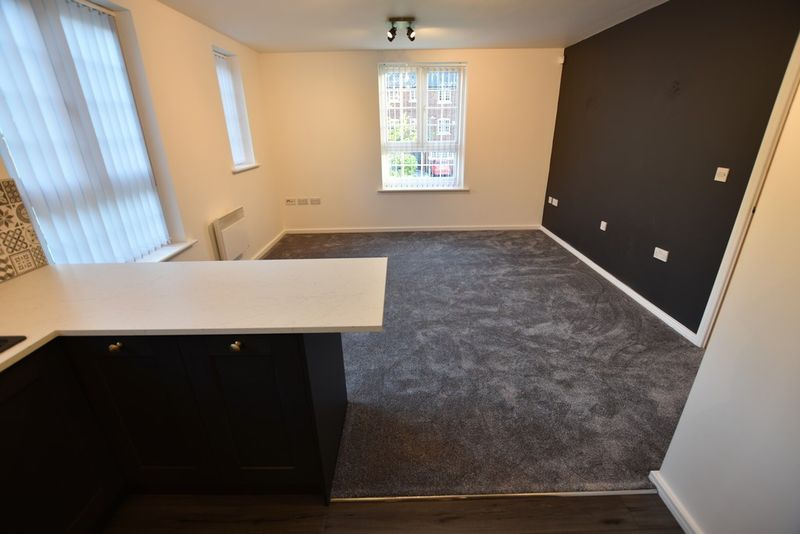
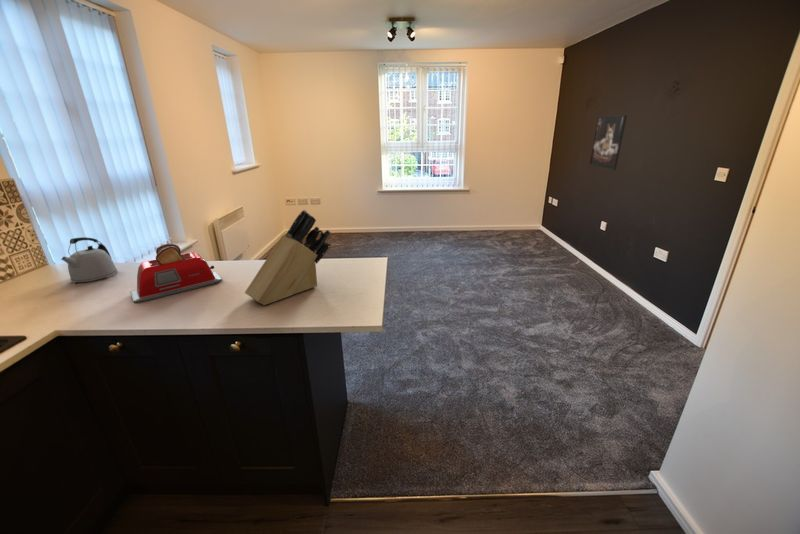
+ kettle (87, 257)
+ toaster (172, 266)
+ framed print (606, 142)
+ knife block (288, 253)
